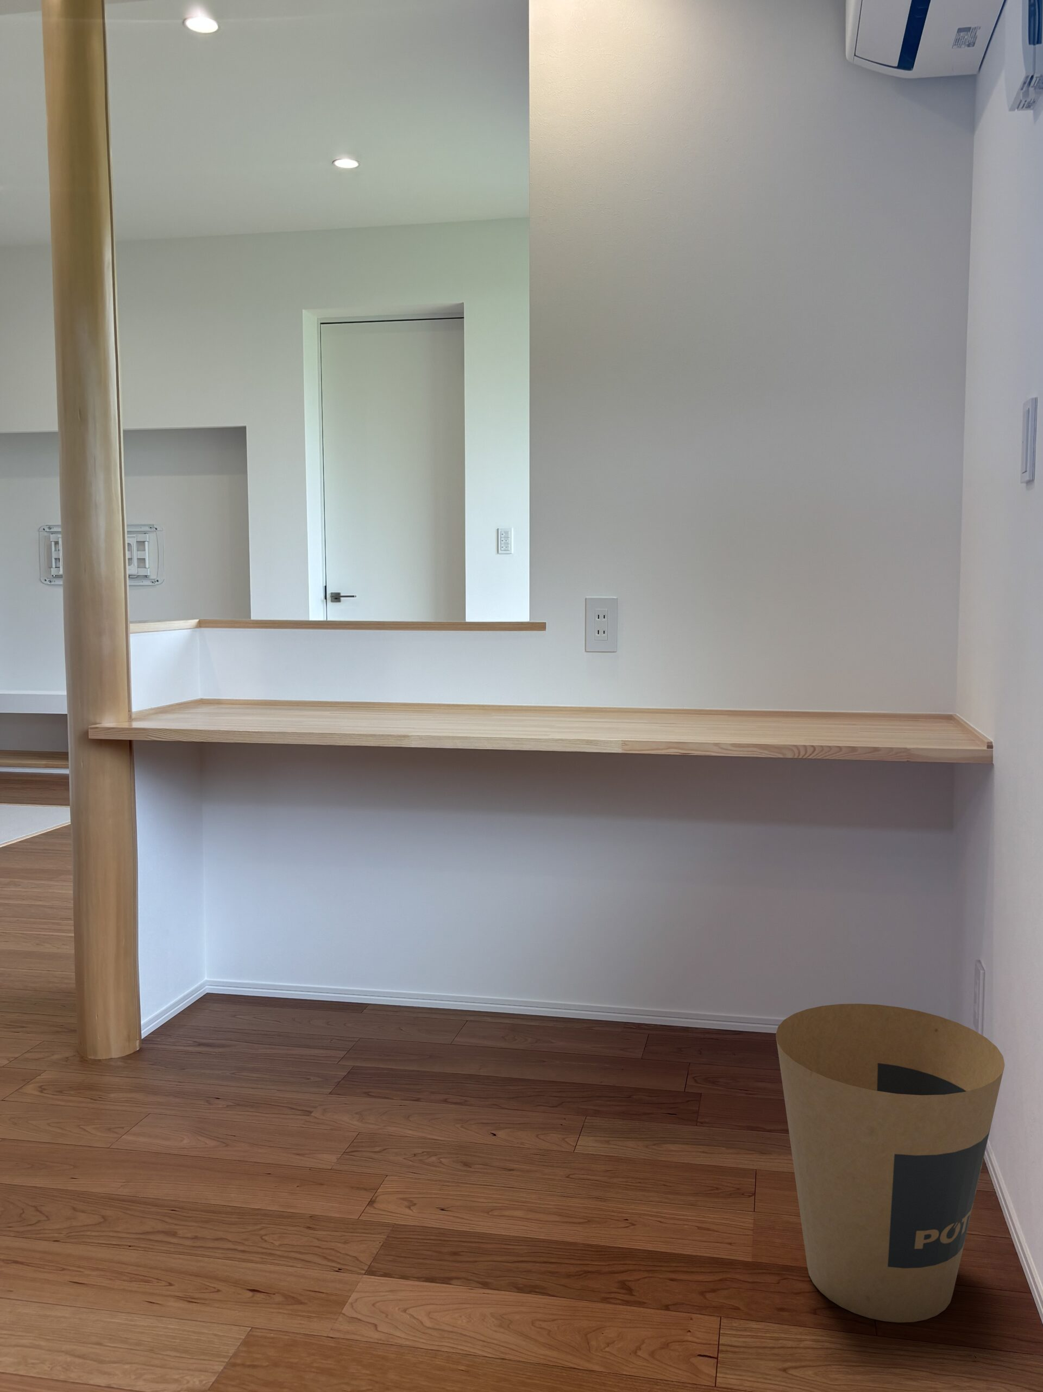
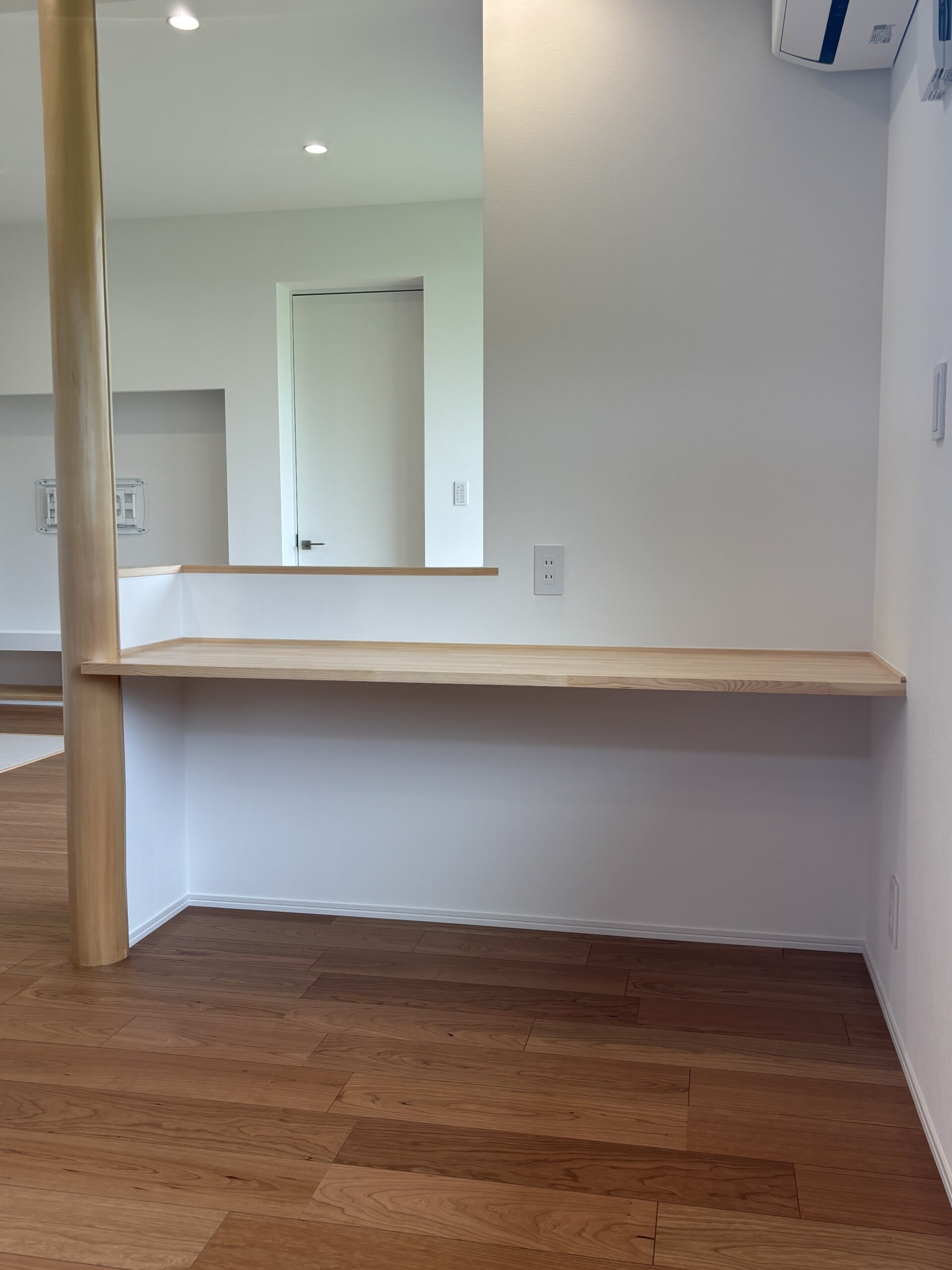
- trash can (882, 1162)
